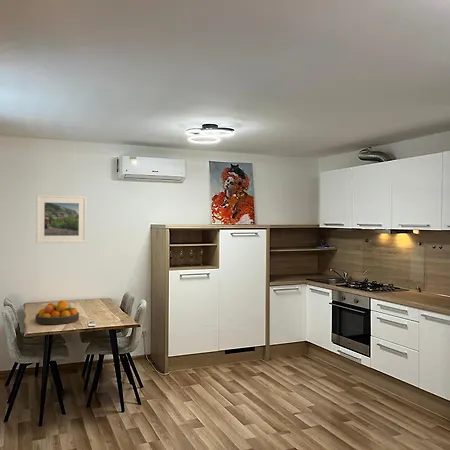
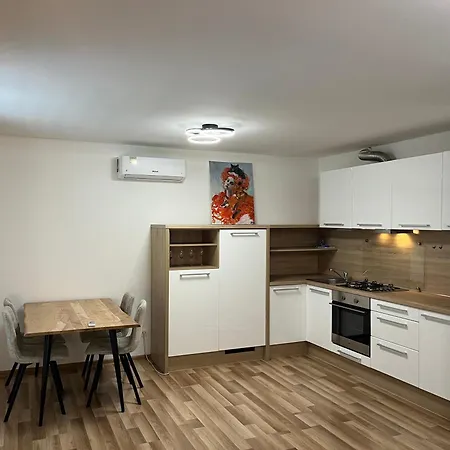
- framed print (61, 219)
- fruit bowl (57, 311)
